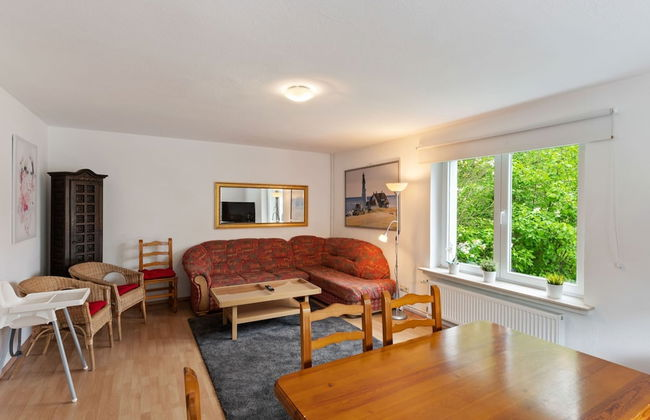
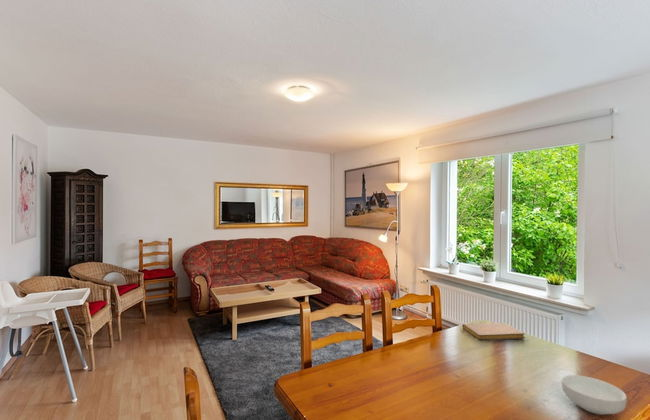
+ cereal bowl (592, 397)
+ notebook (492, 330)
